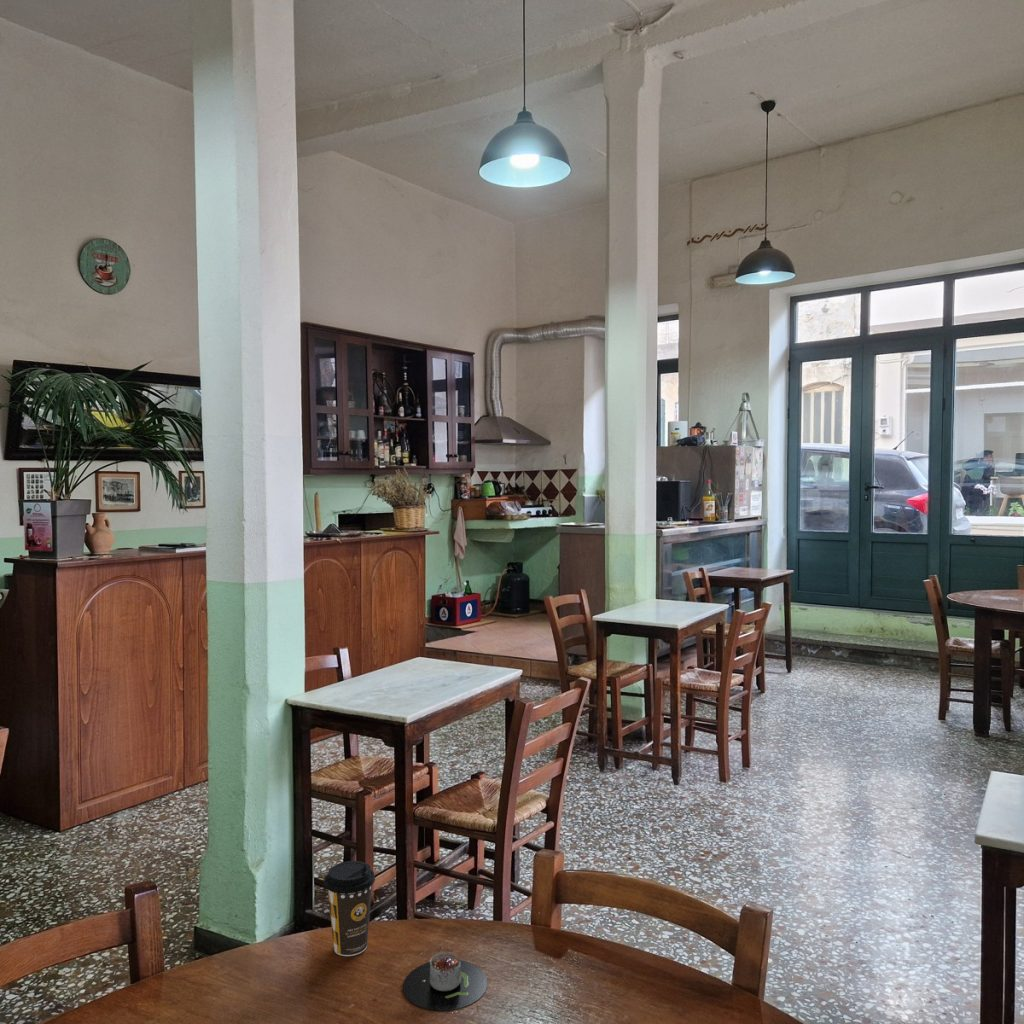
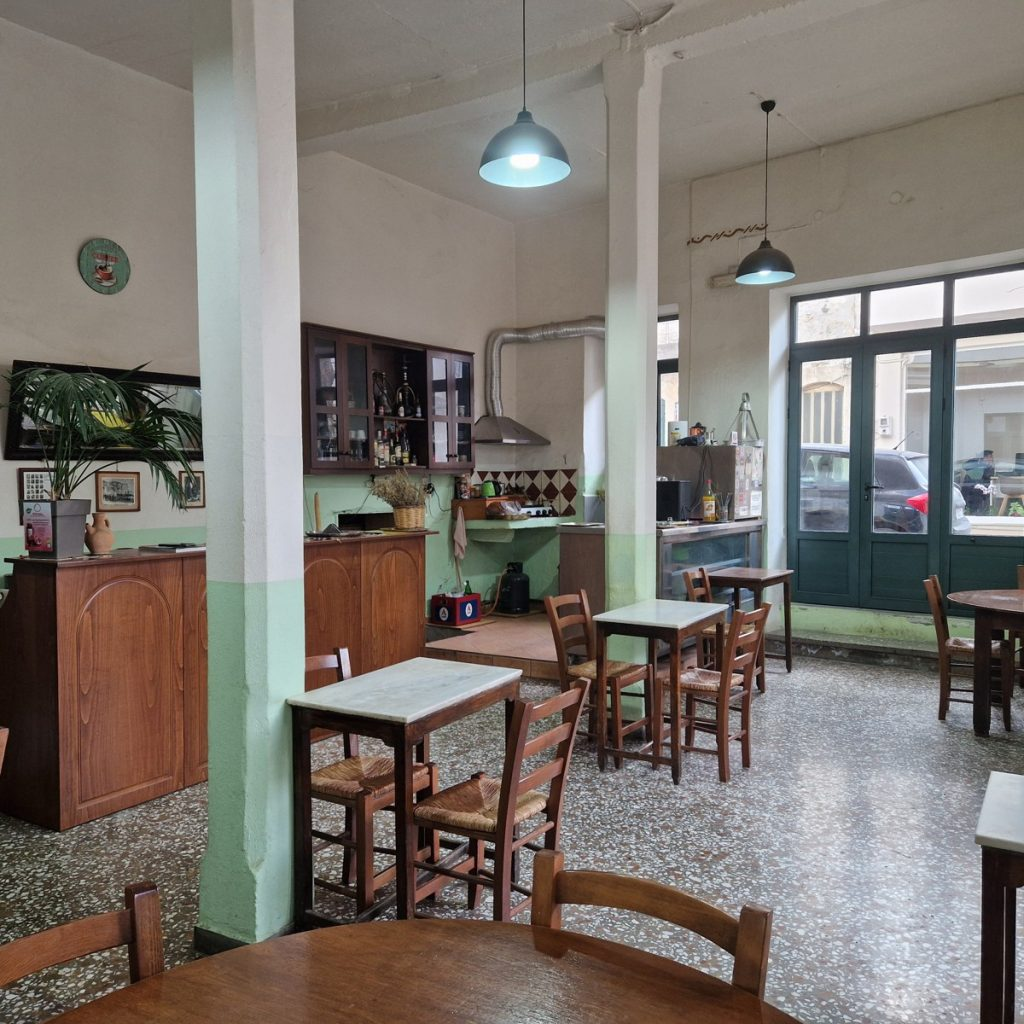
- candle (445, 971)
- coffee cup (350, 908)
